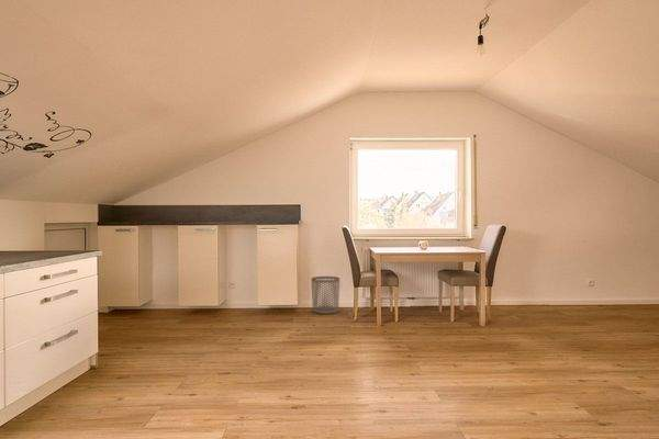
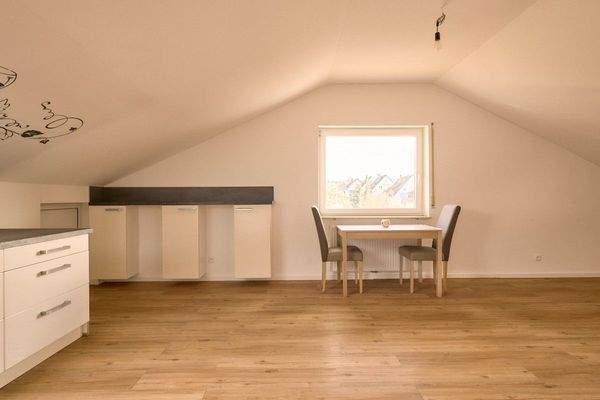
- waste bin (325, 295)
